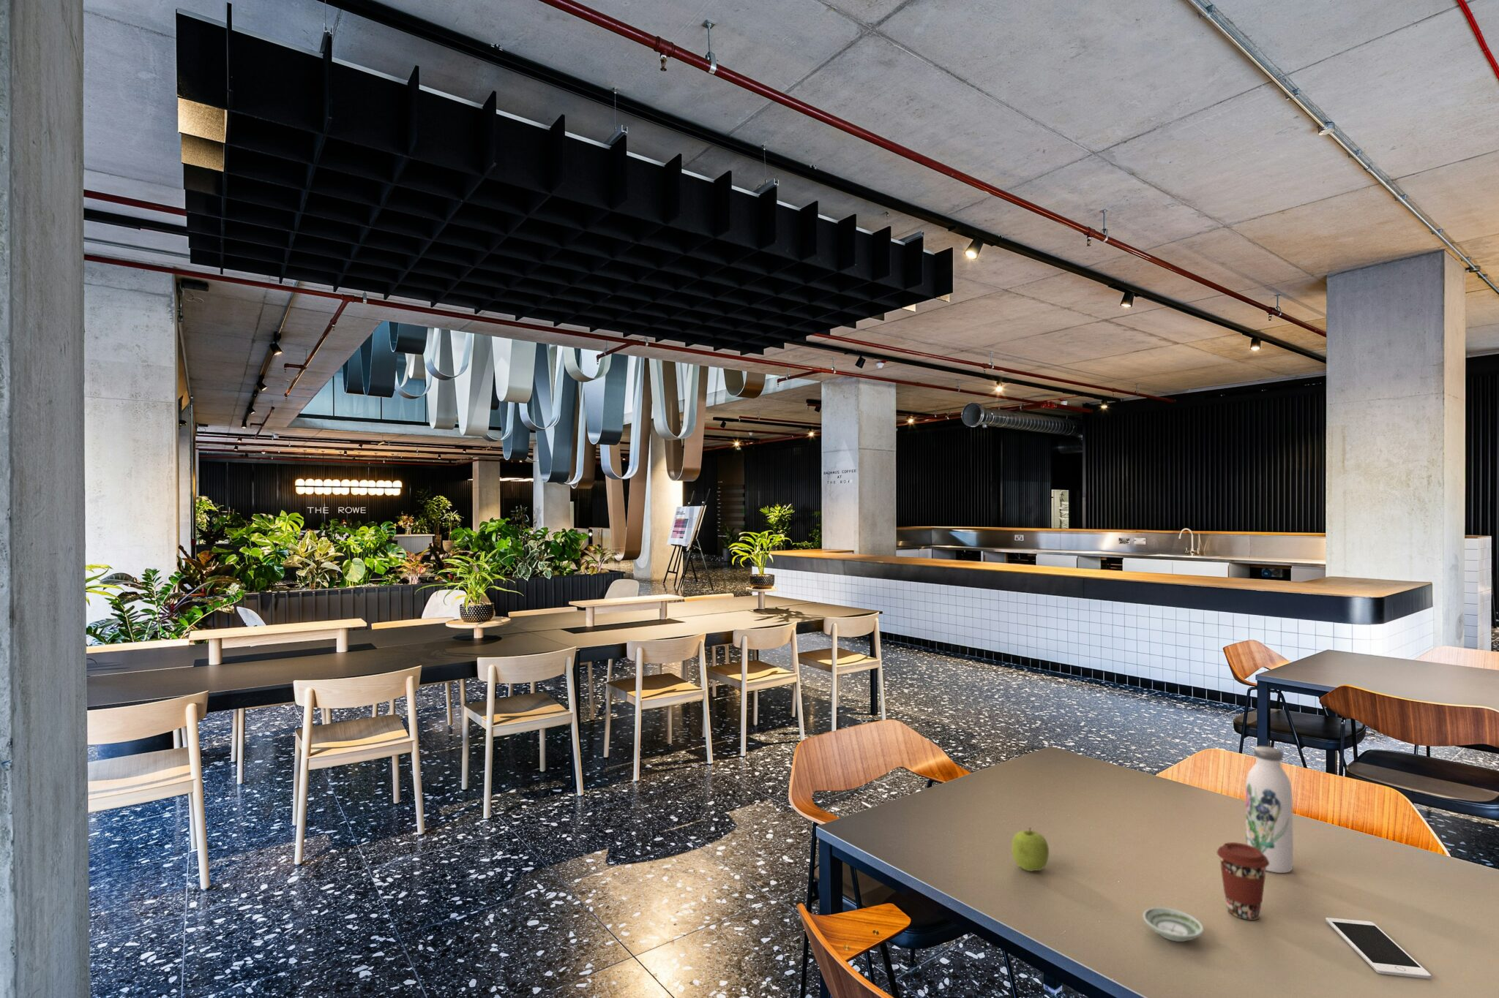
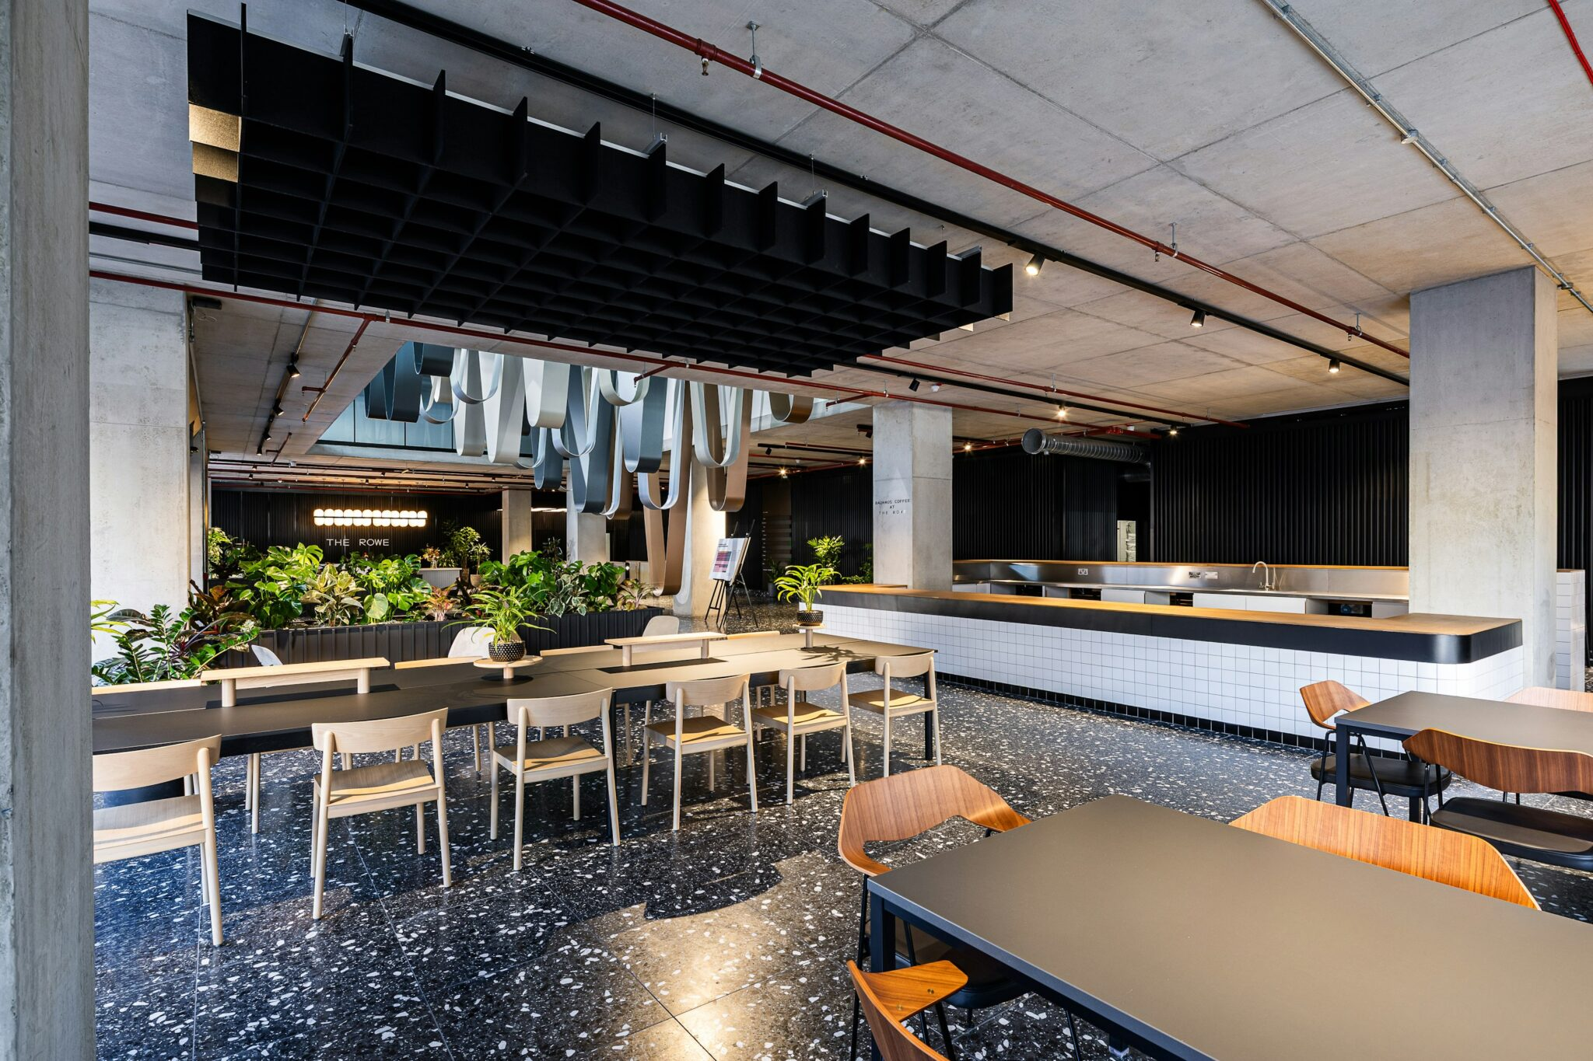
- water bottle (1268, 806)
- fruit (1030, 848)
- saucer (1172, 927)
- coffee cup (1243, 881)
- cell phone (1374, 946)
